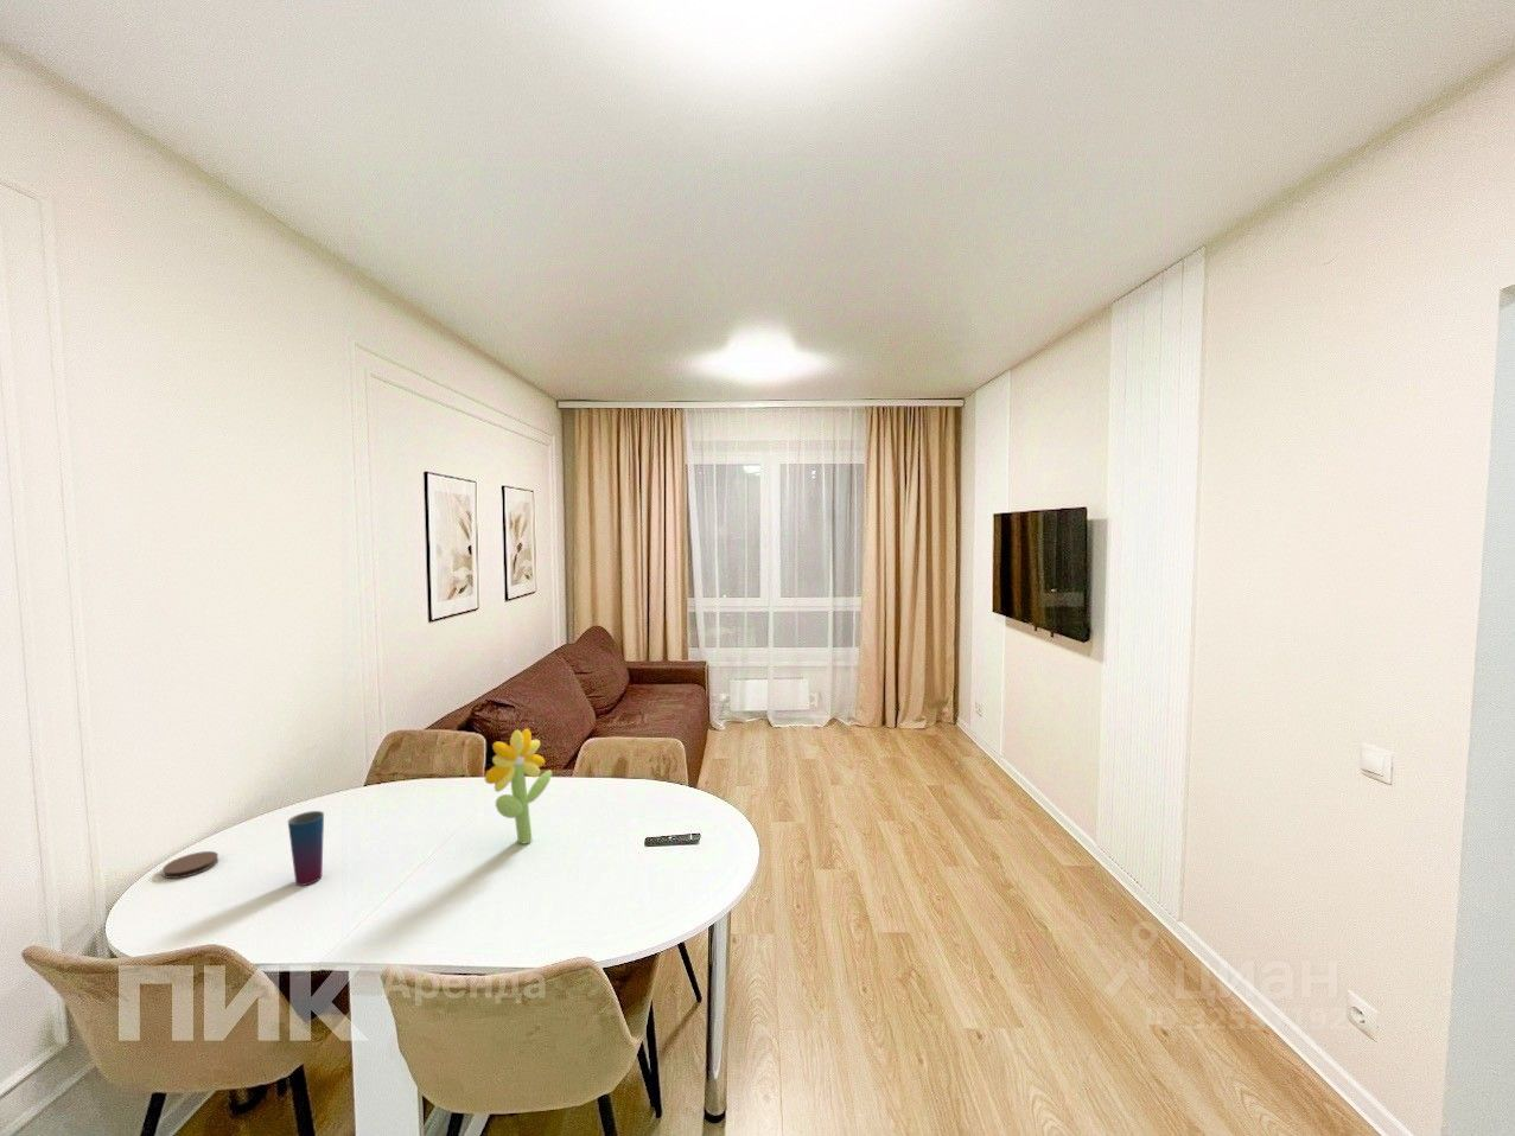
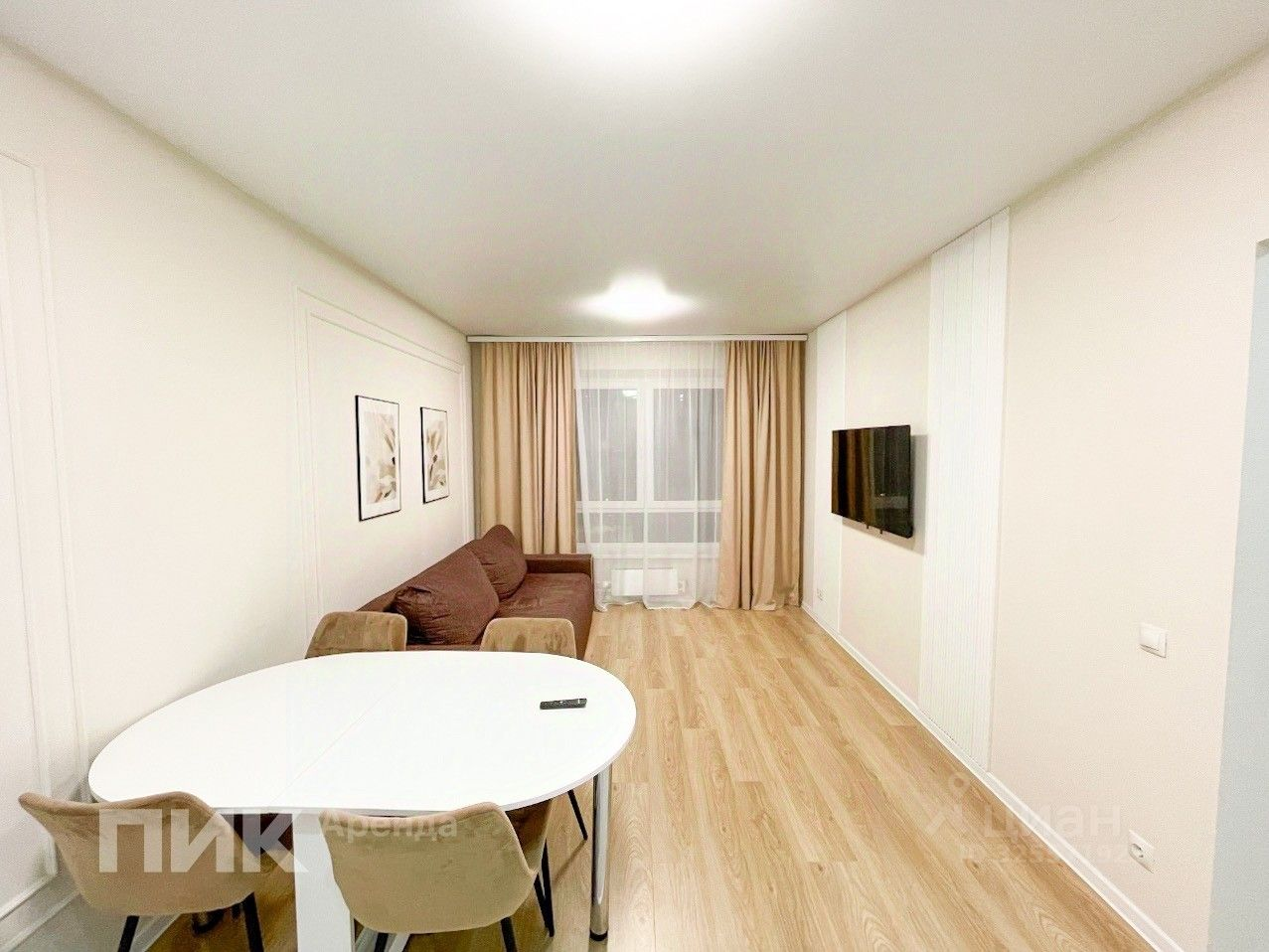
- flower (519, 784)
- cup (307, 848)
- coaster (191, 864)
